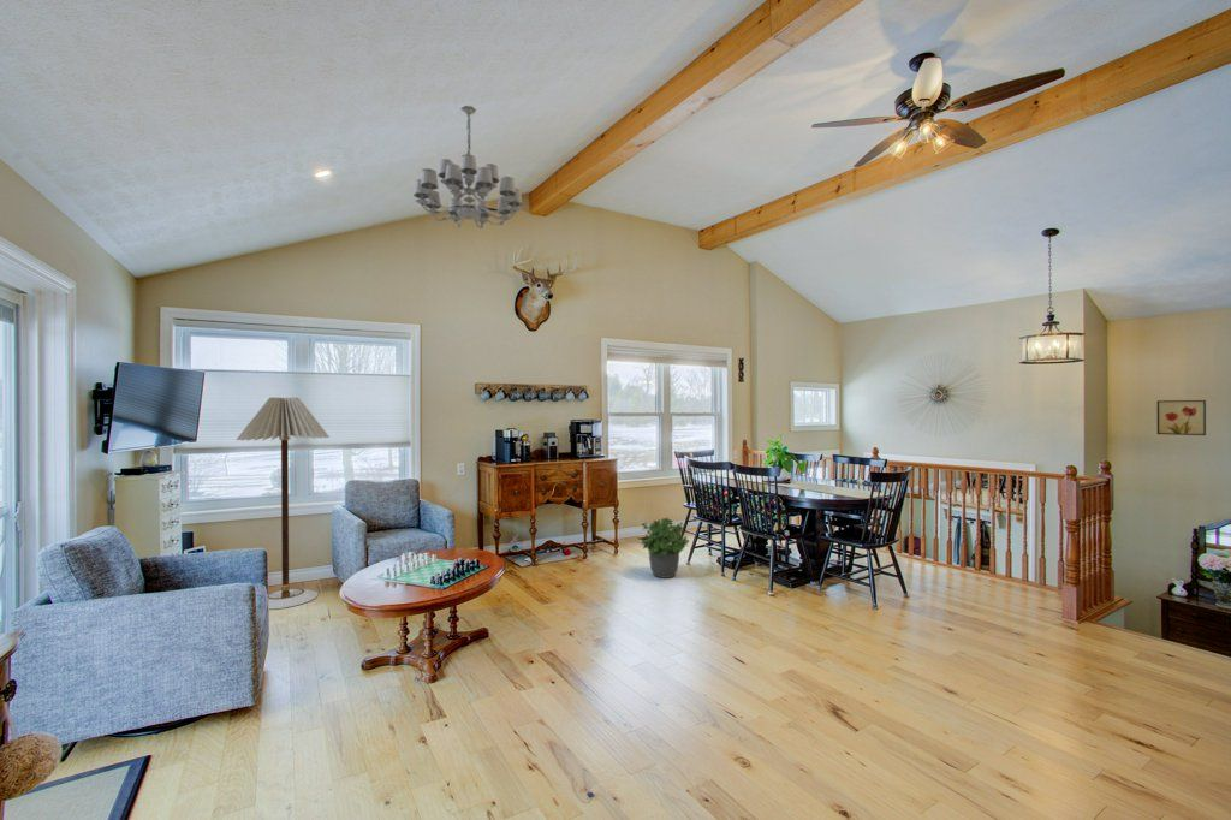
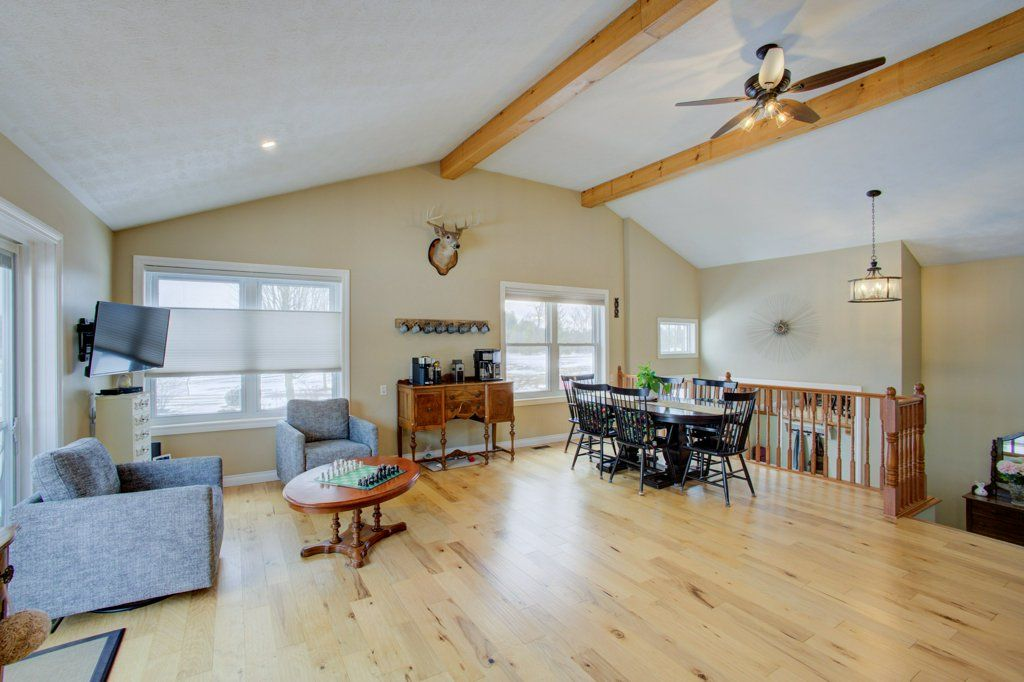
- wall art (1181, 417)
- potted plant (665, 546)
- floor lamp (285, 498)
- chandelier (469, 164)
